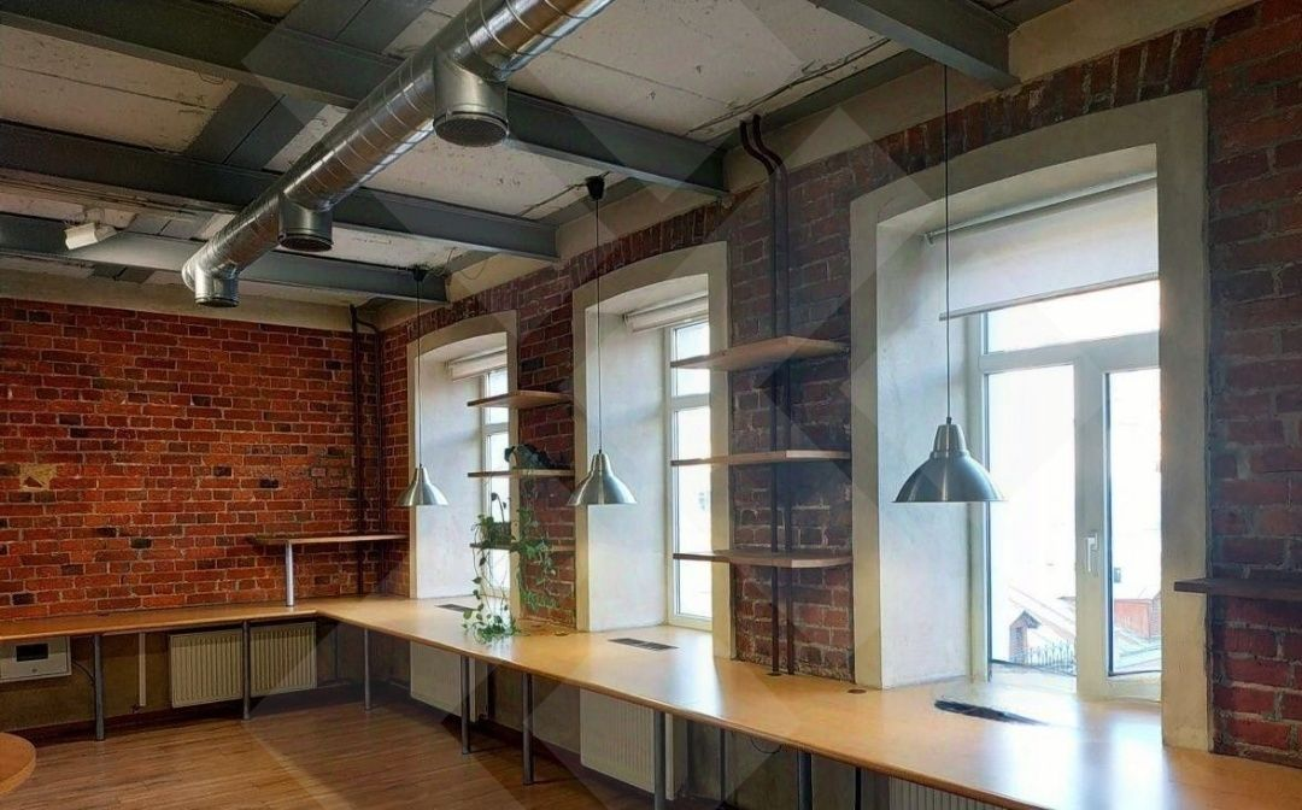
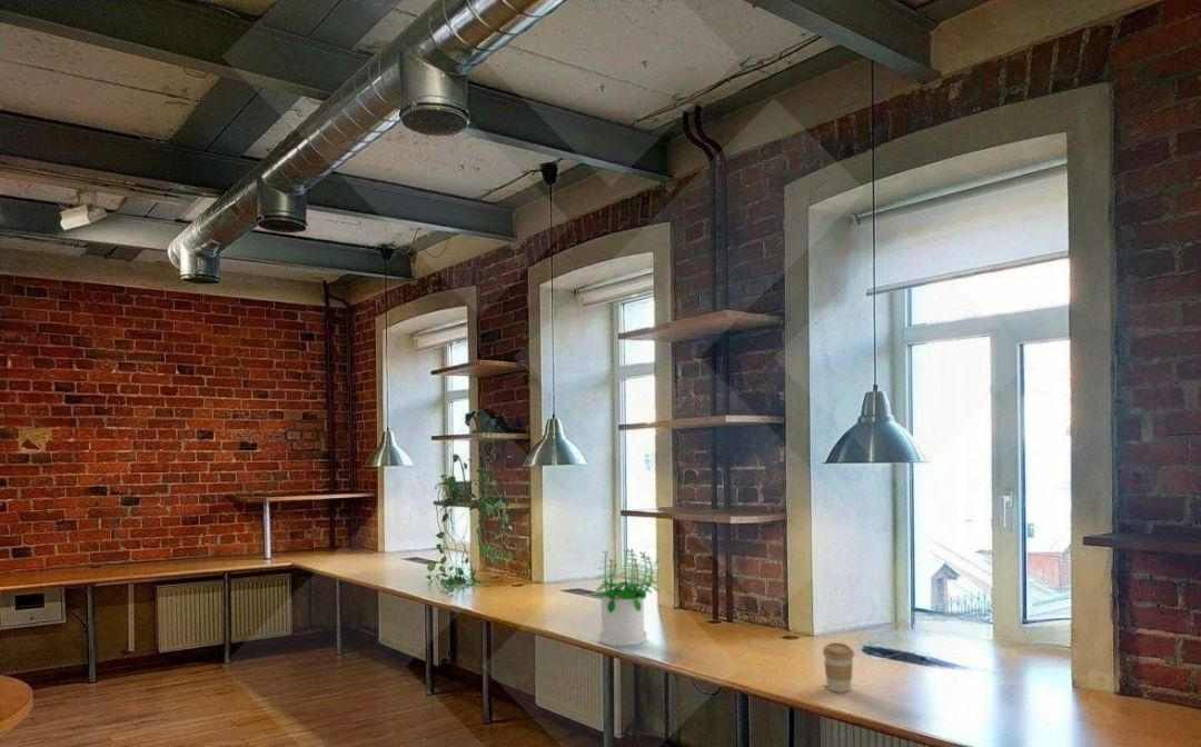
+ potted plant (627, 595)
+ coffee cup (838, 667)
